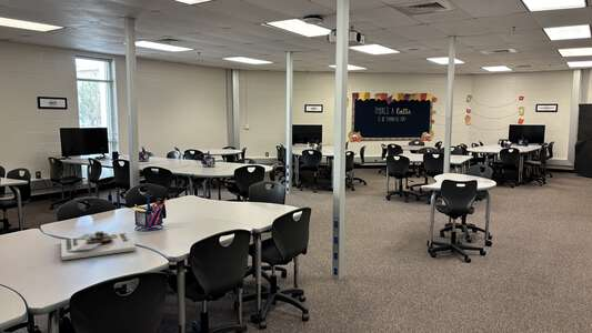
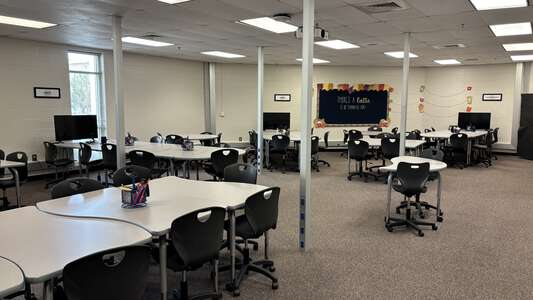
- board game (97, 238)
